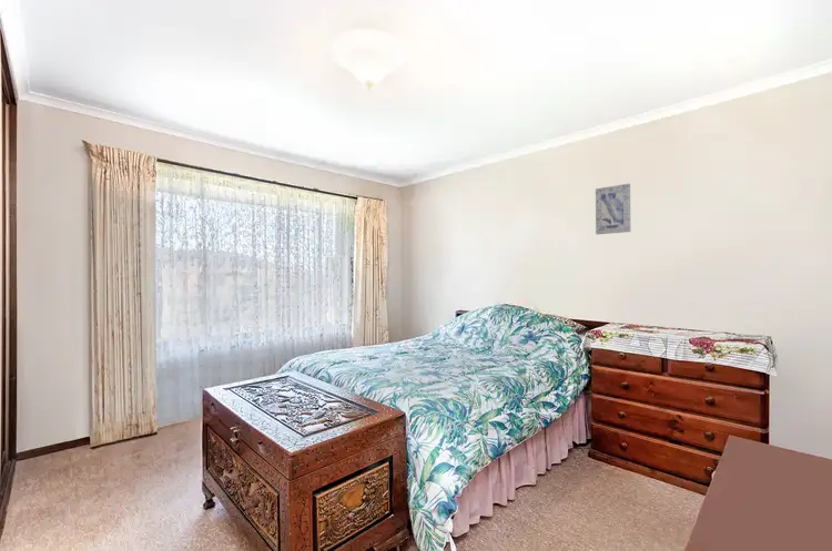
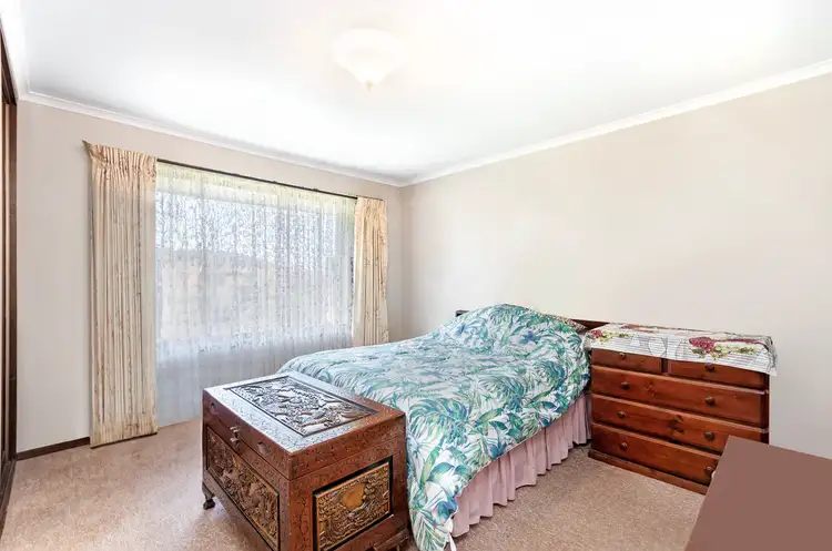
- wall art (612, 210)
